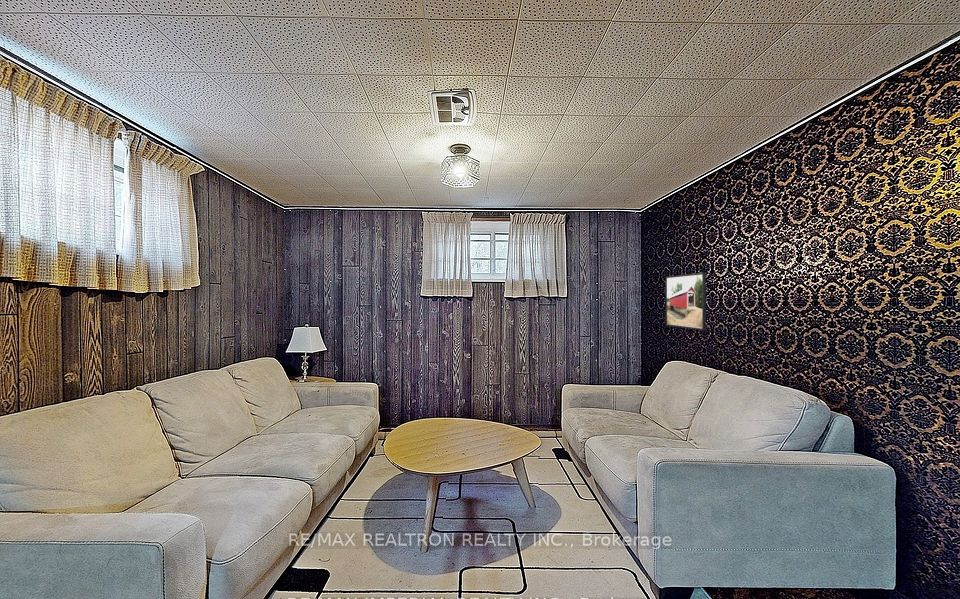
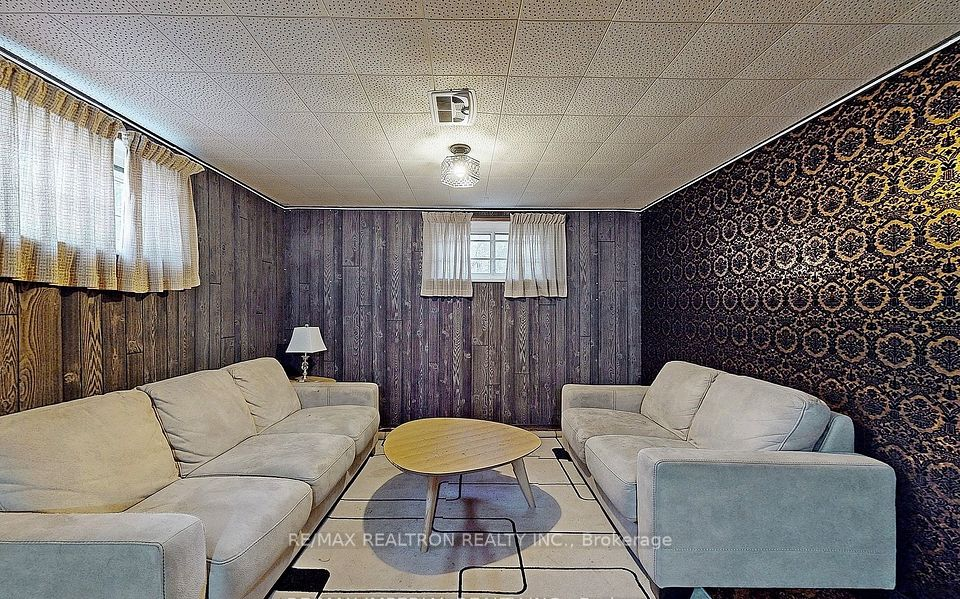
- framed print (684, 301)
